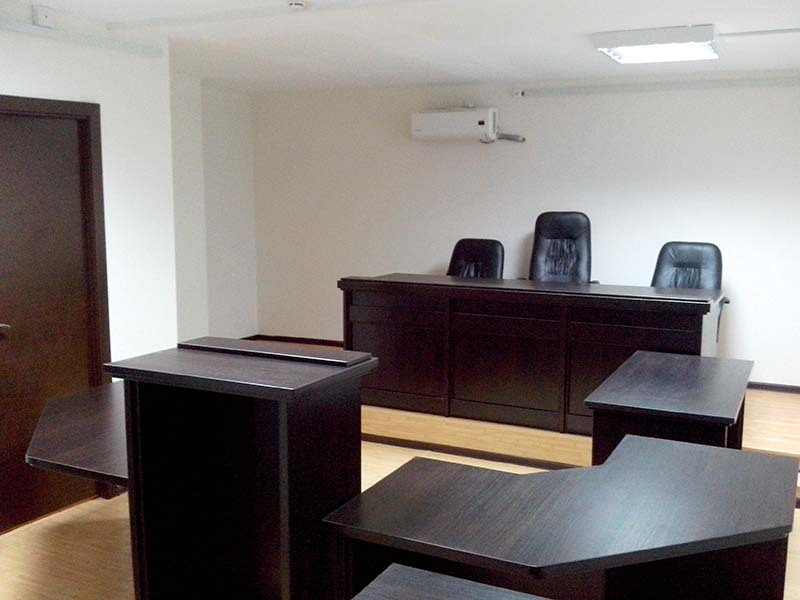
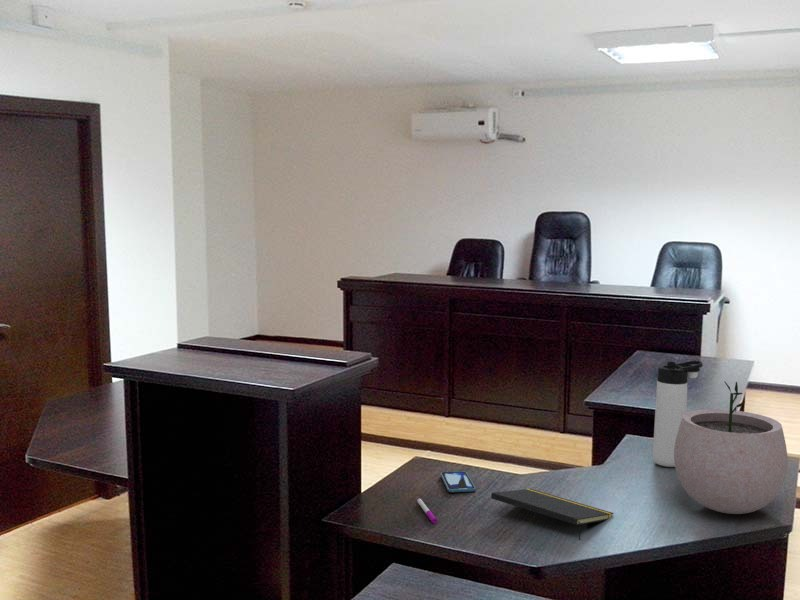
+ notepad (551, 505)
+ thermos bottle (677, 412)
+ smartphone (457, 481)
+ plant pot (729, 445)
+ pen (426, 510)
